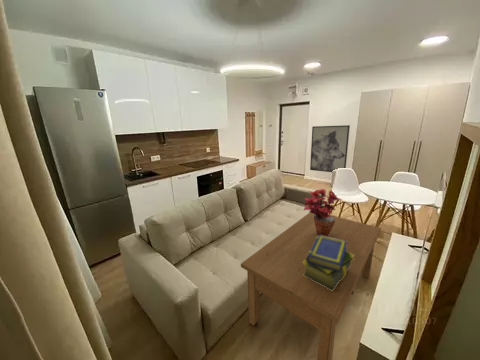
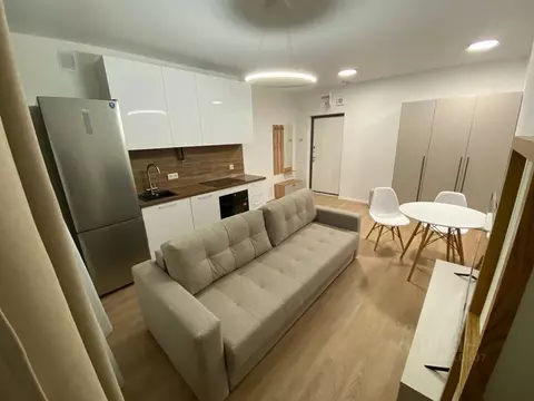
- stack of books (328, 259)
- potted plant (321, 213)
- wall art (328, 149)
- coffee table (310, 279)
